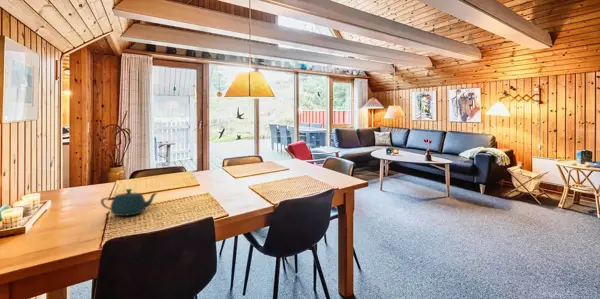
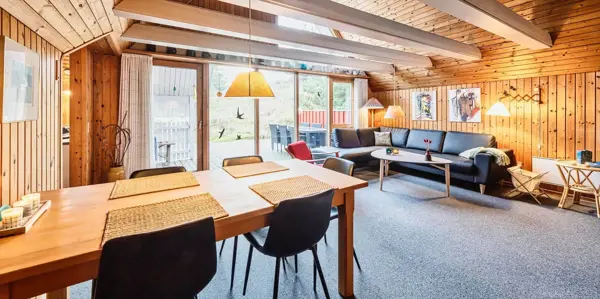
- teapot (130, 201)
